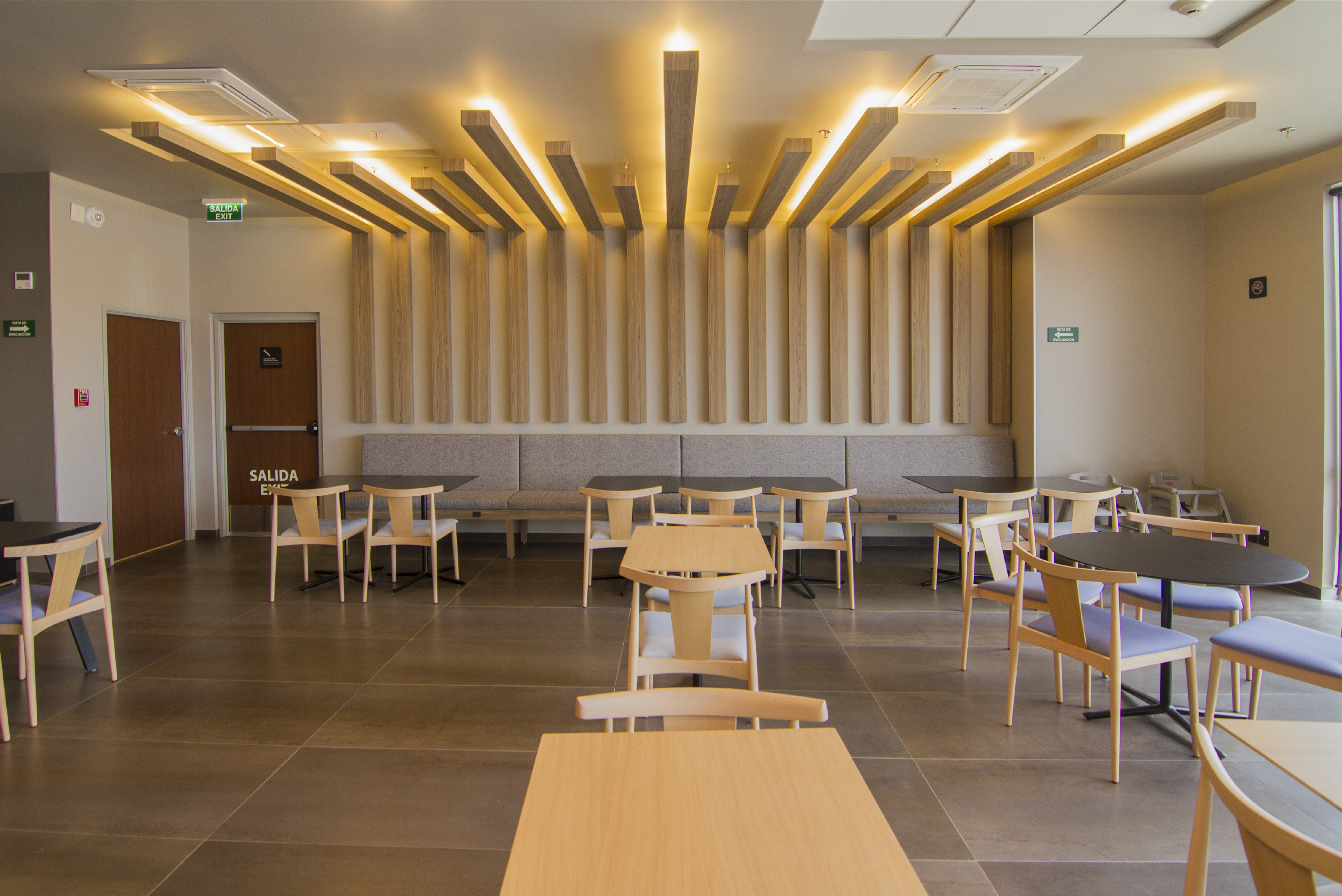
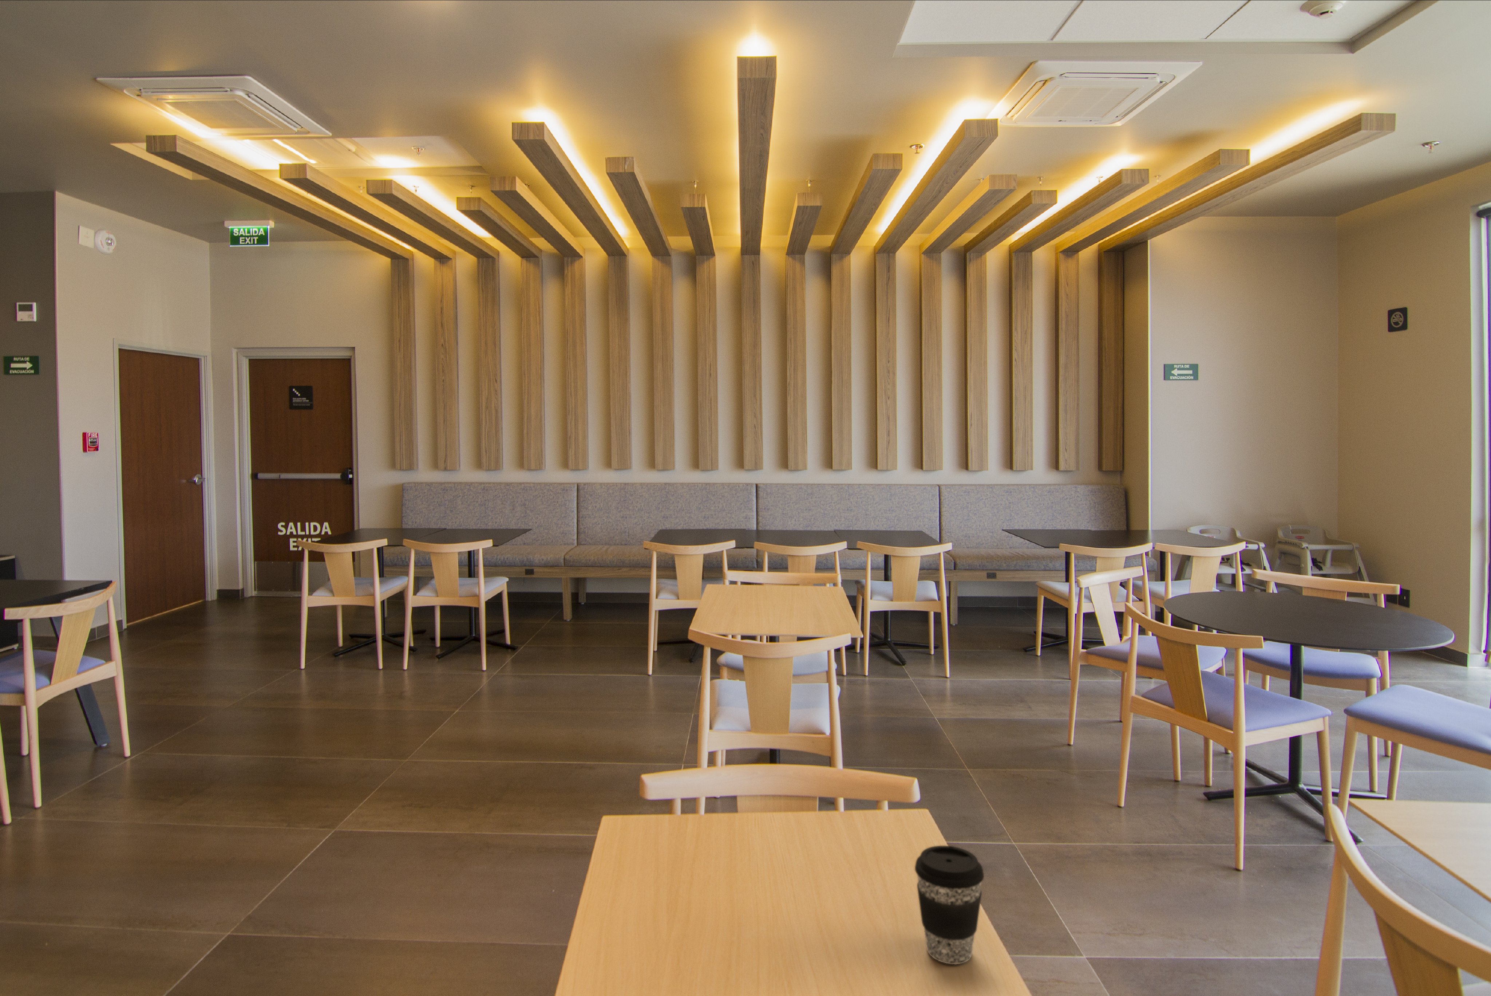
+ coffee cup (949, 905)
